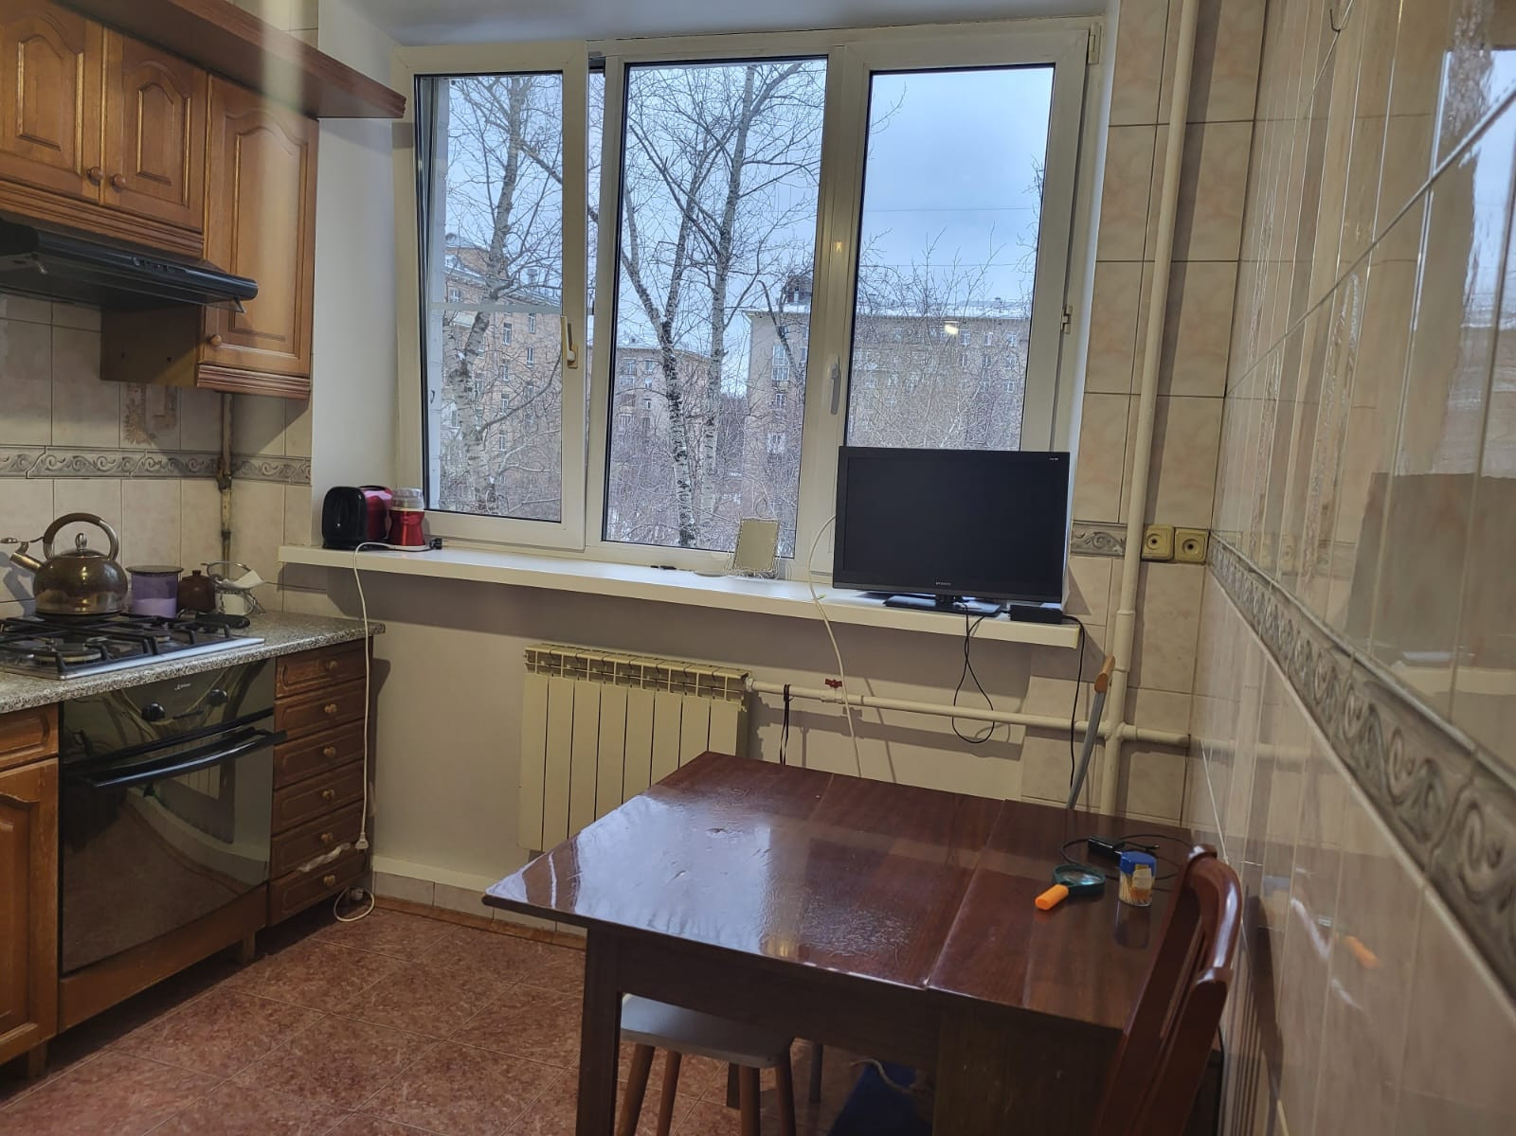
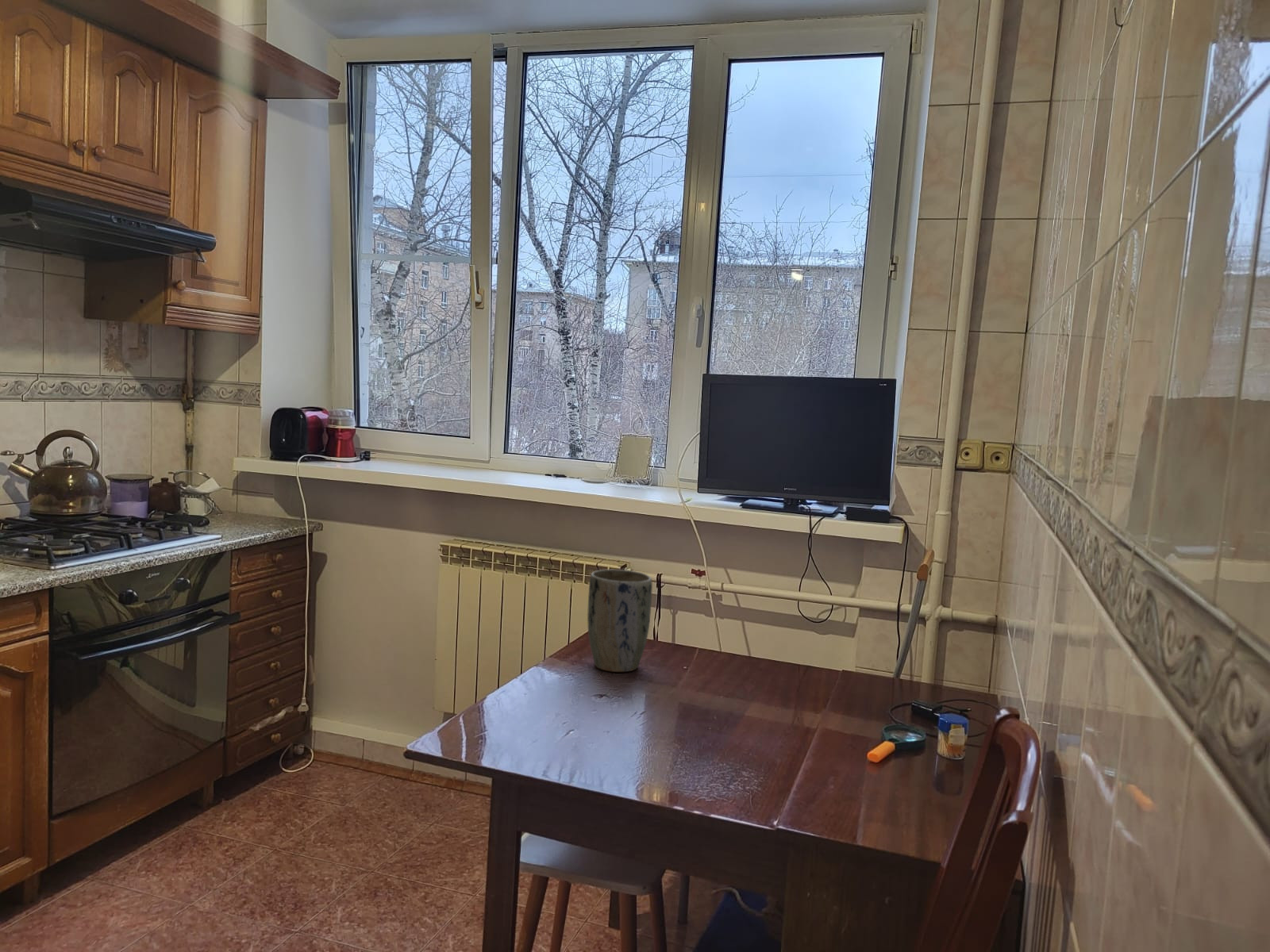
+ plant pot (618, 620)
